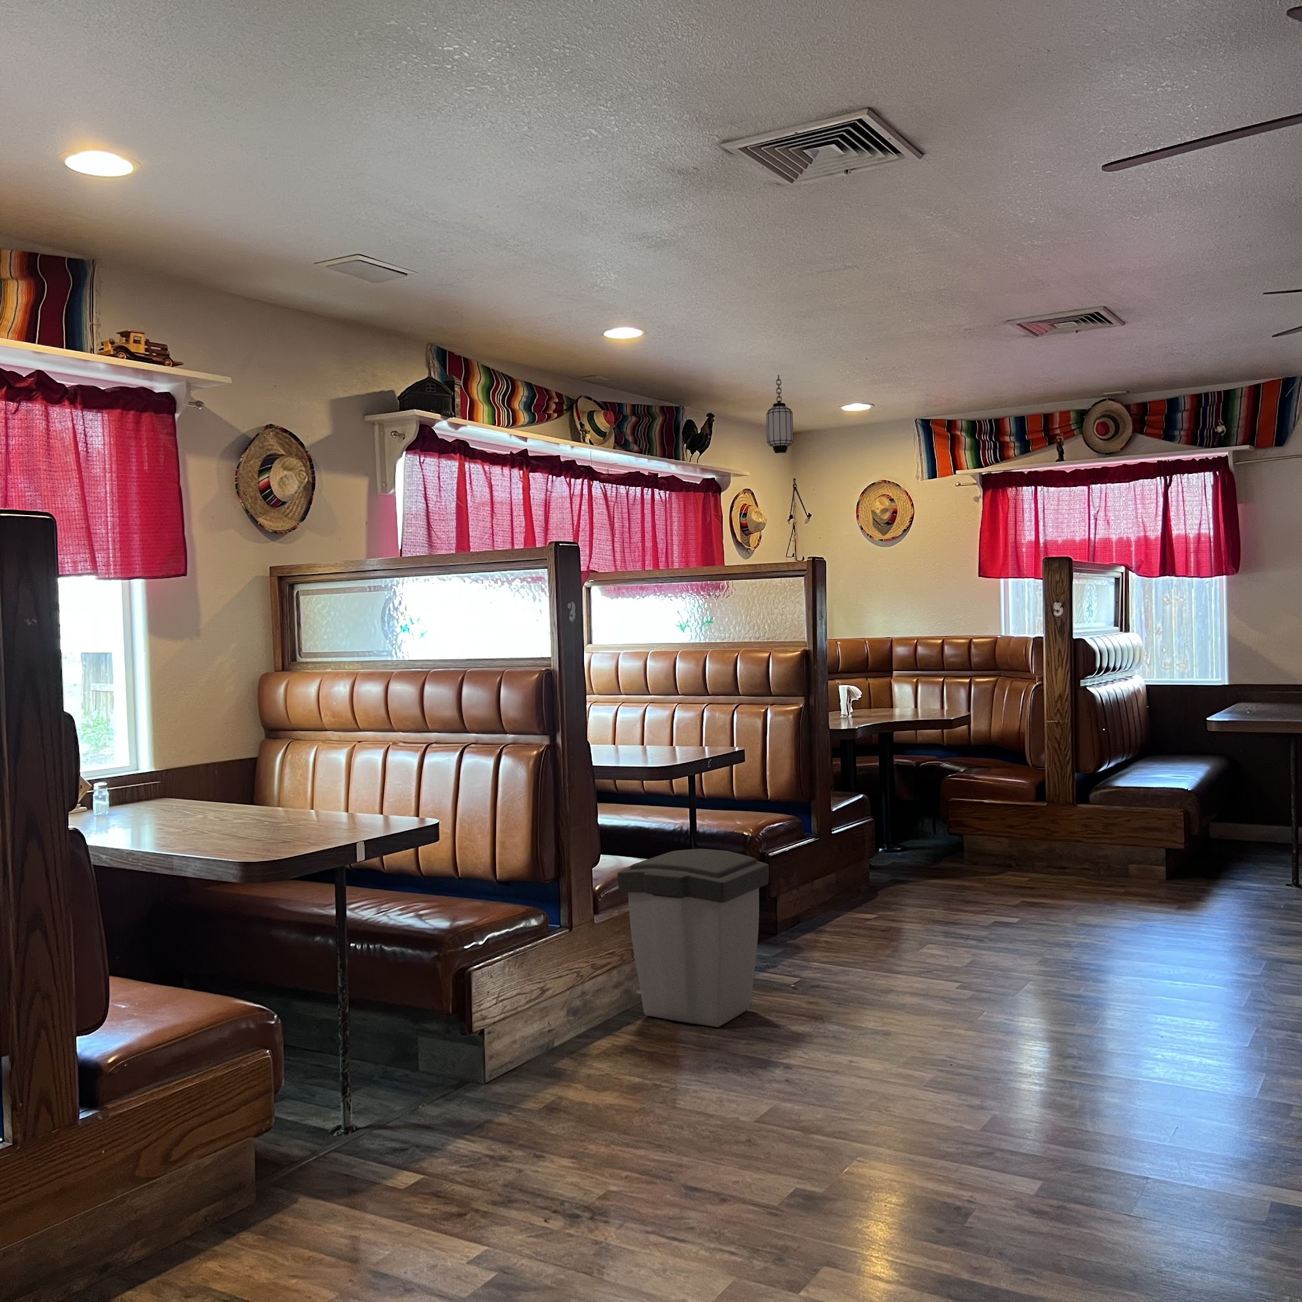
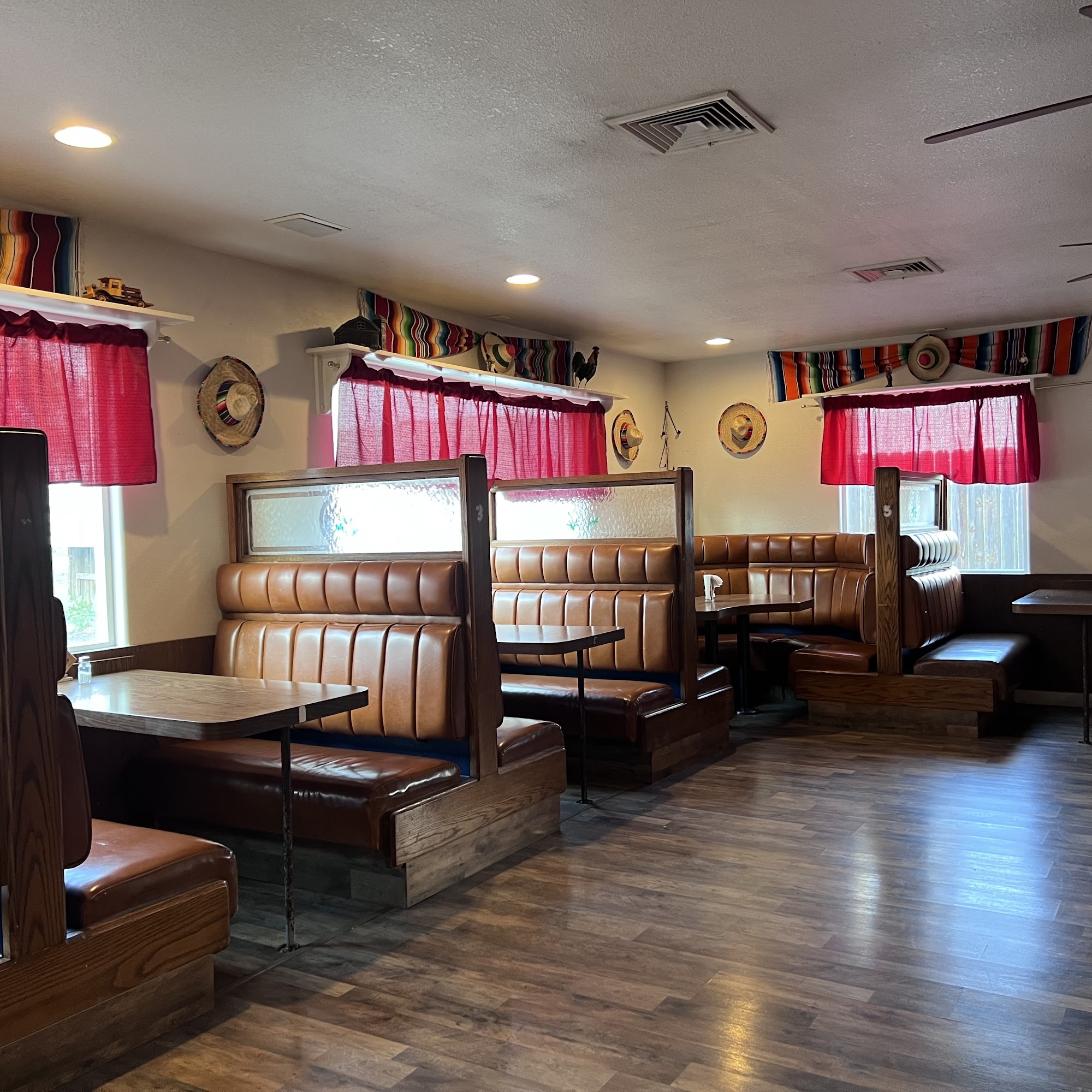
- trash can (694, 936)
- hanging lantern (780, 414)
